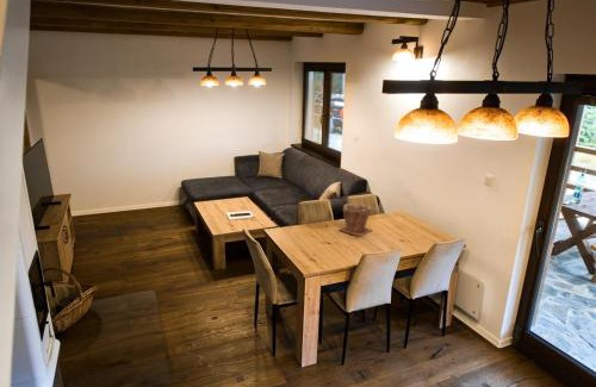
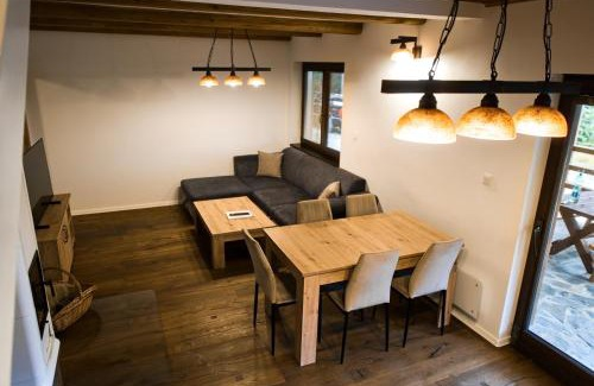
- plant pot (356, 218)
